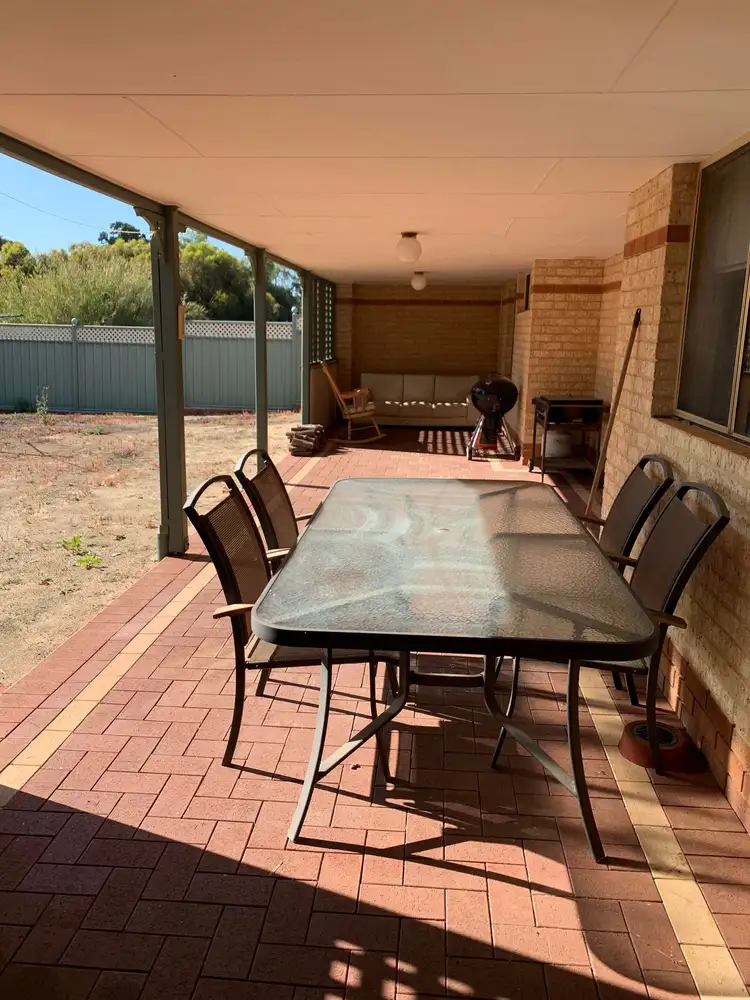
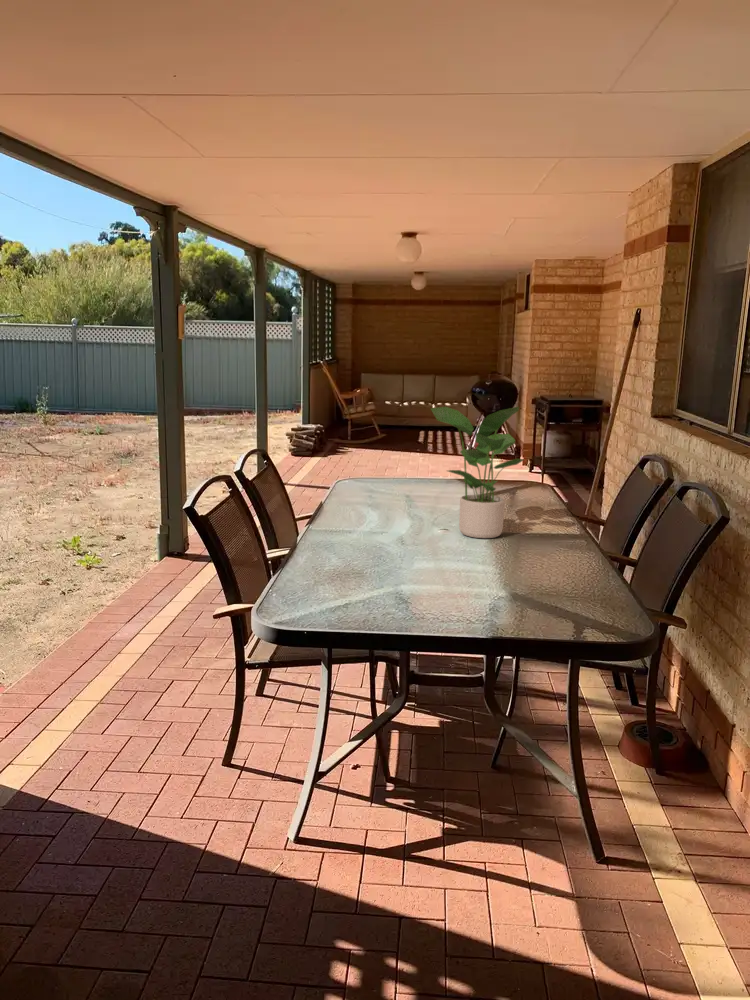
+ potted plant (482, 465)
